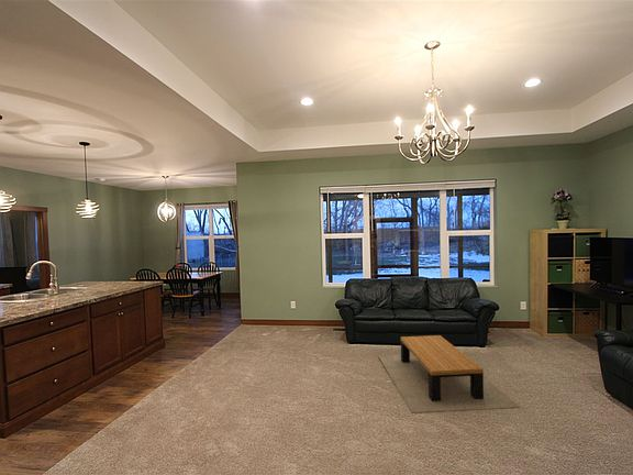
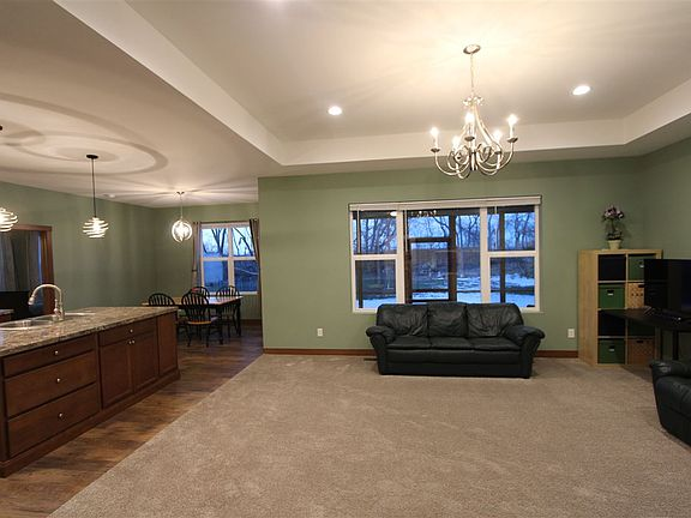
- coffee table (436, 364)
